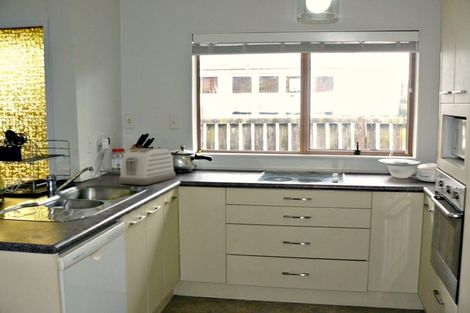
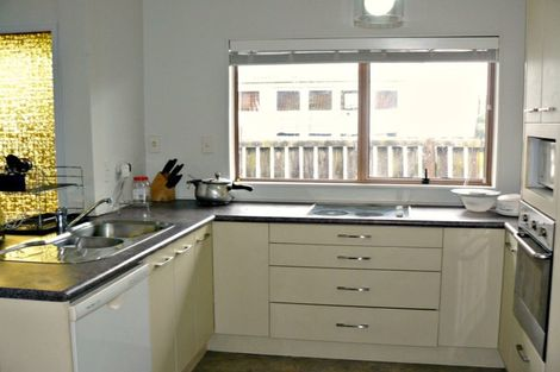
- toaster (147, 165)
